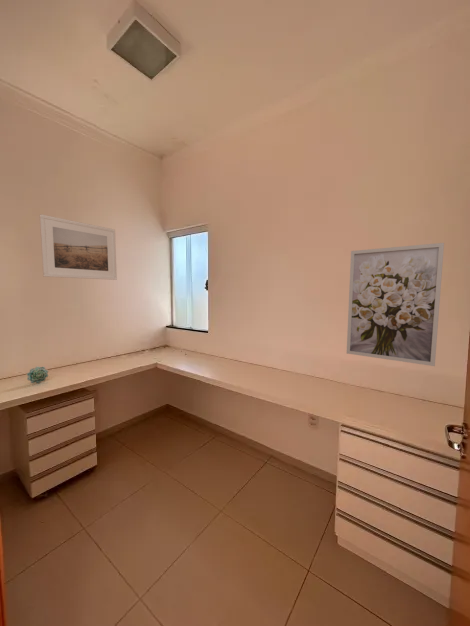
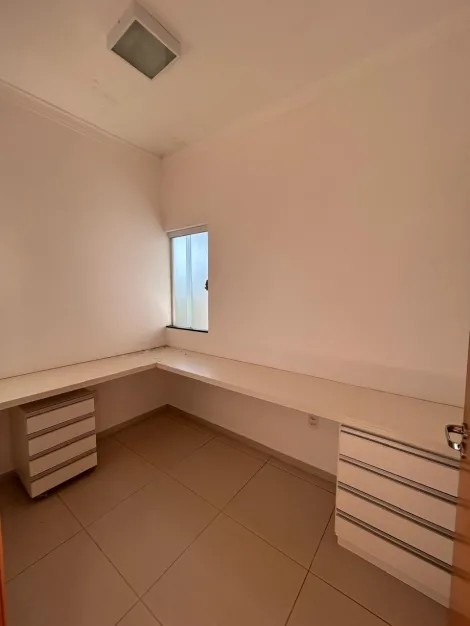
- wall art (390, 304)
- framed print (82, 250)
- succulent plant (37, 374)
